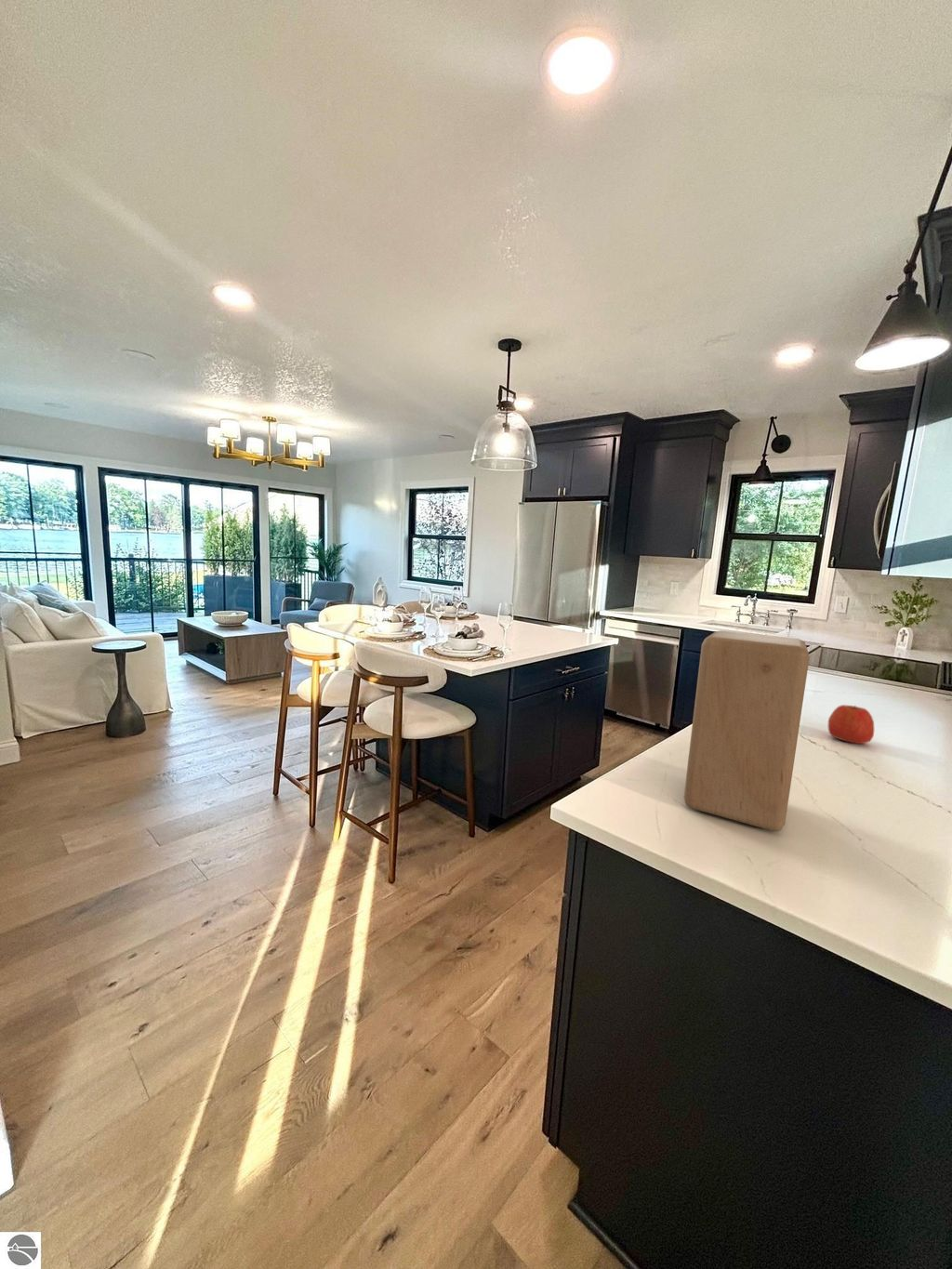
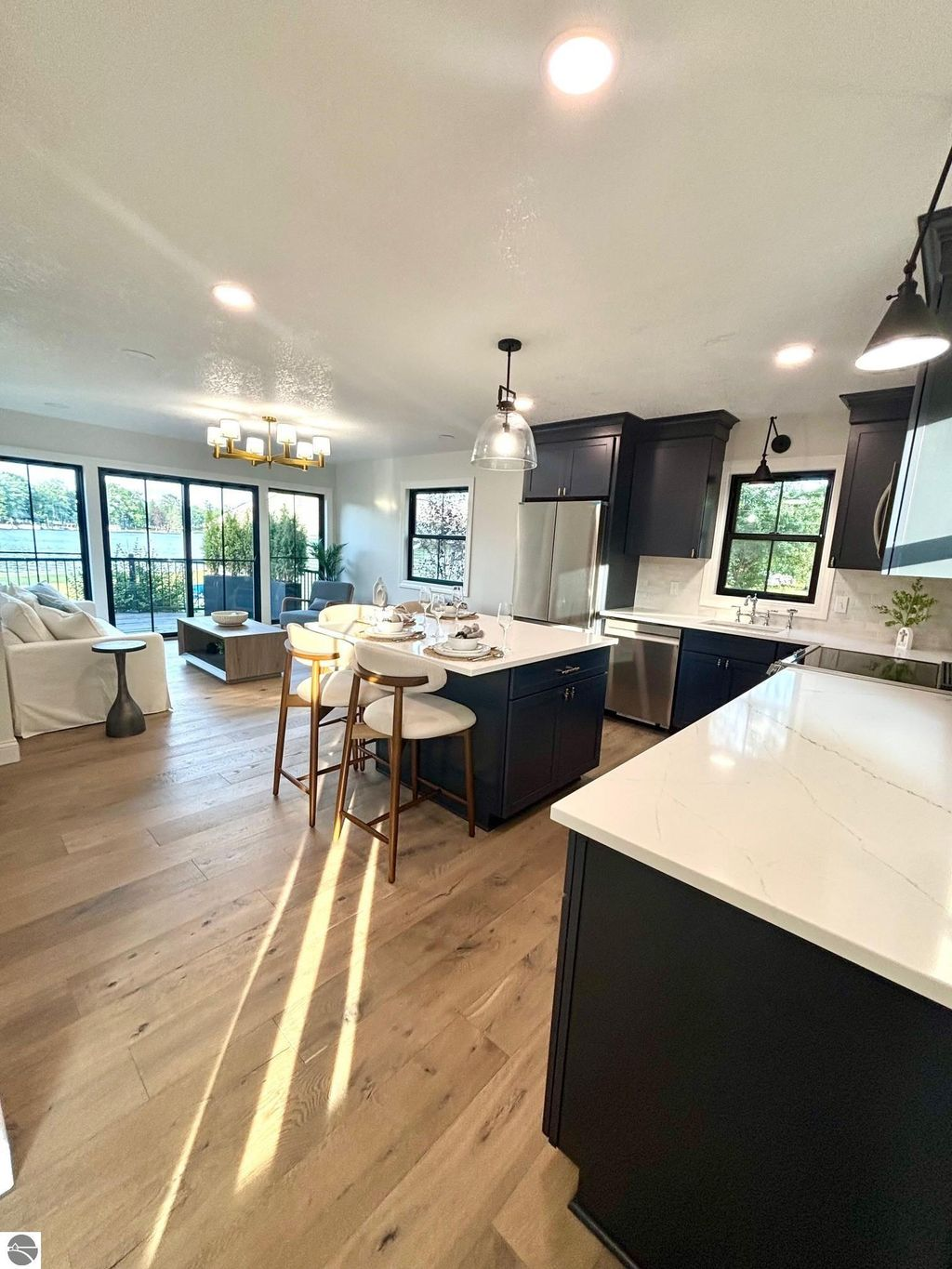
- apple (851, 722)
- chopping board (745, 723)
